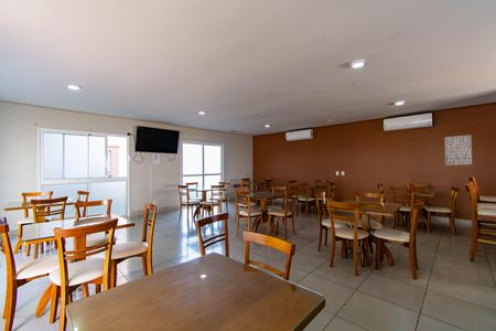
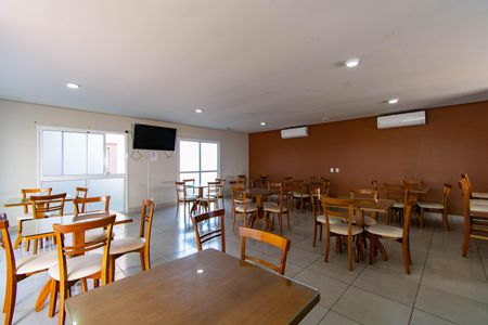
- wall art (457, 150)
